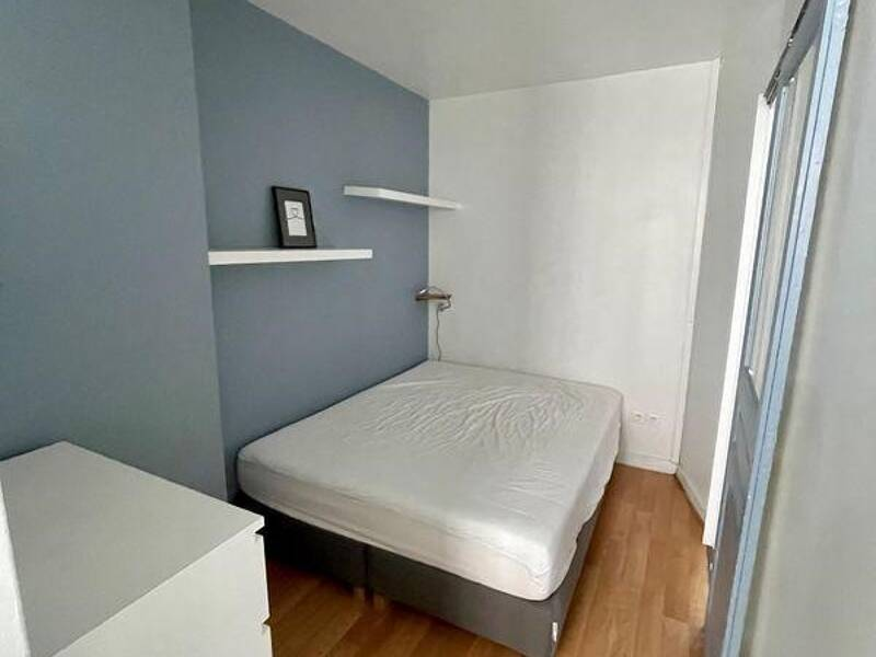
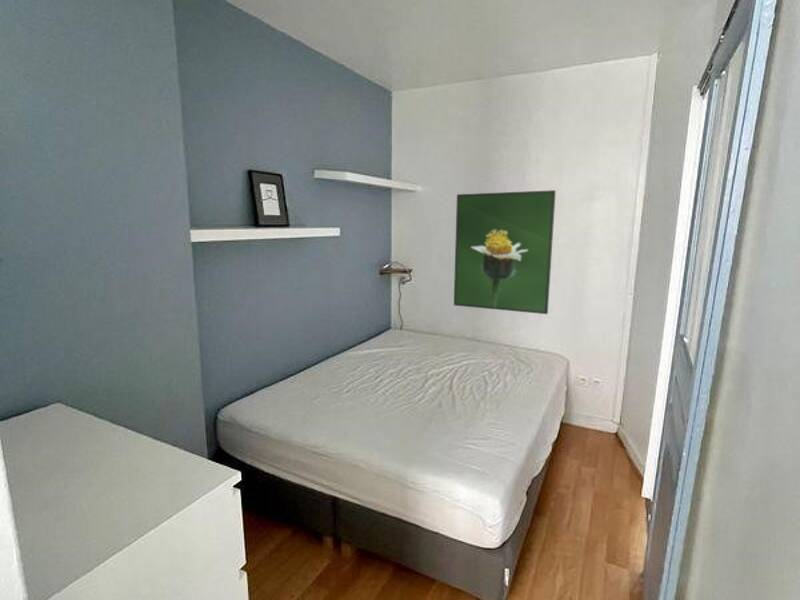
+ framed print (500, 252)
